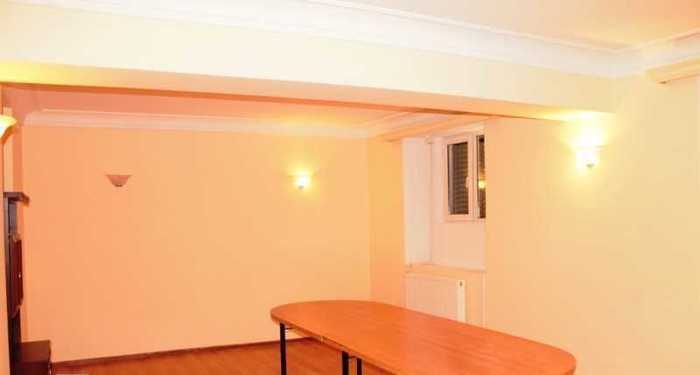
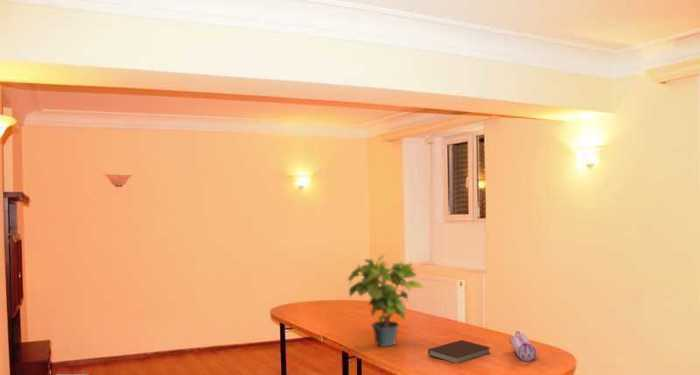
+ pencil case (523, 345)
+ potted plant (382, 299)
+ notebook (459, 351)
